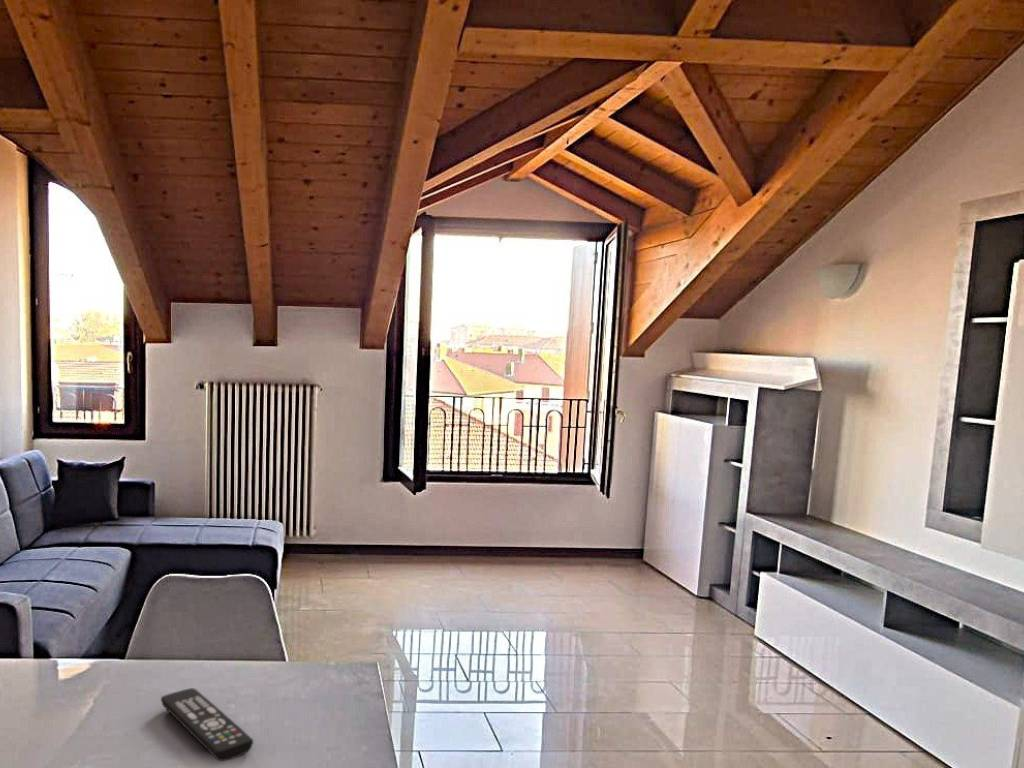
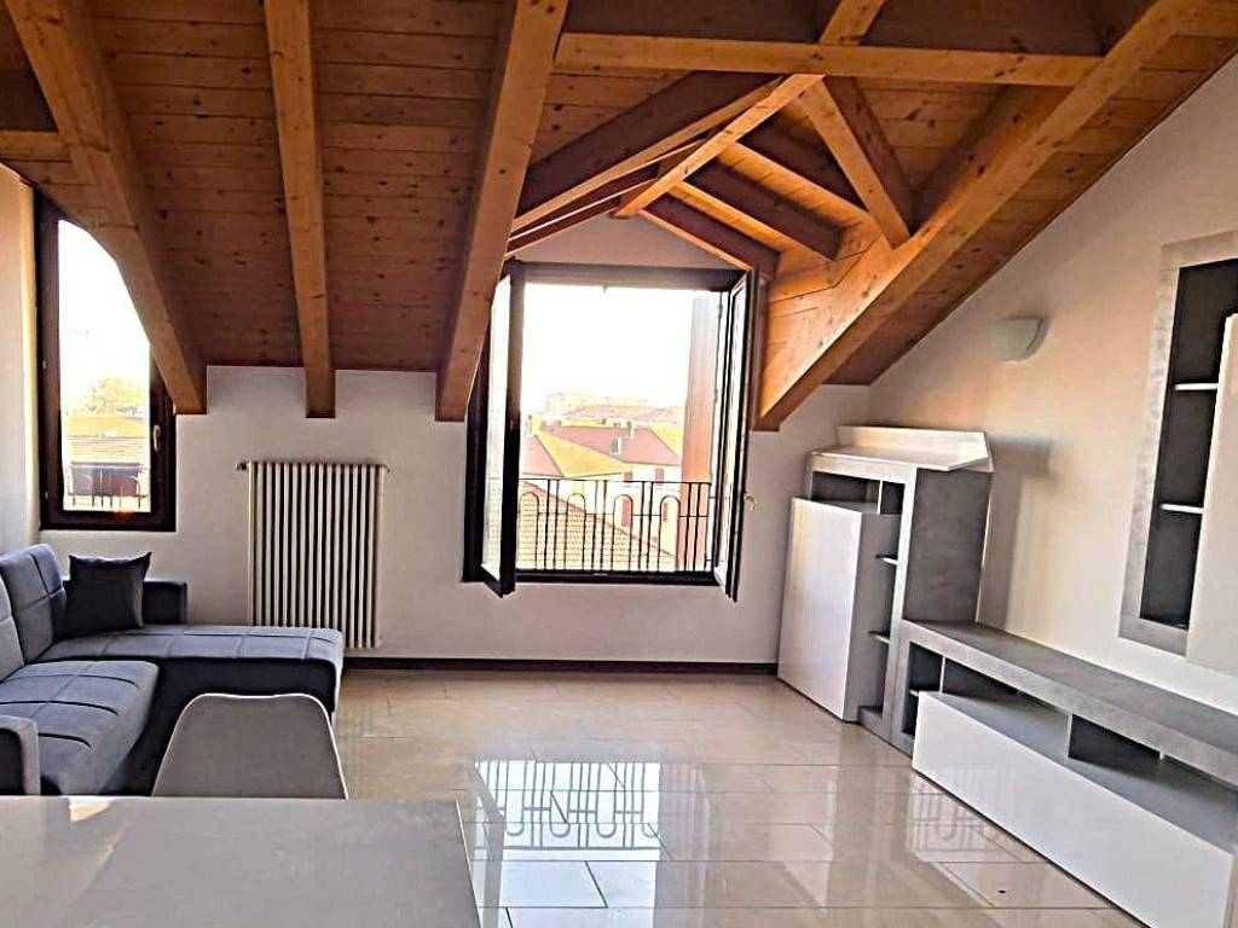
- remote control (204, 722)
